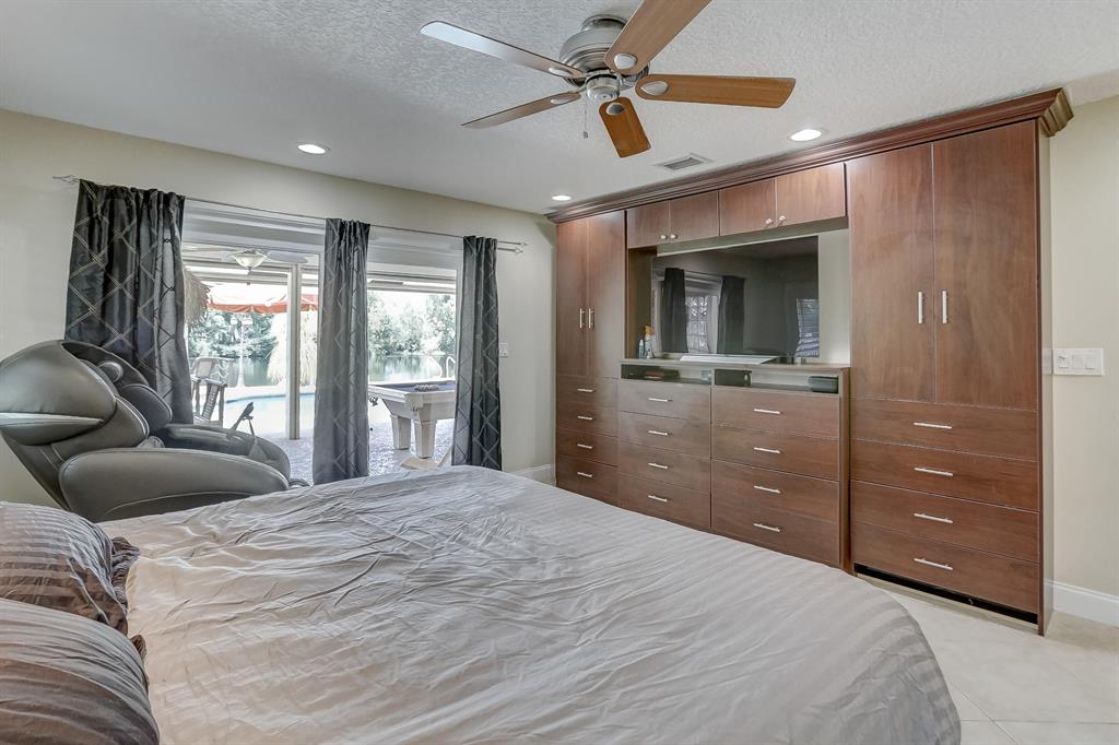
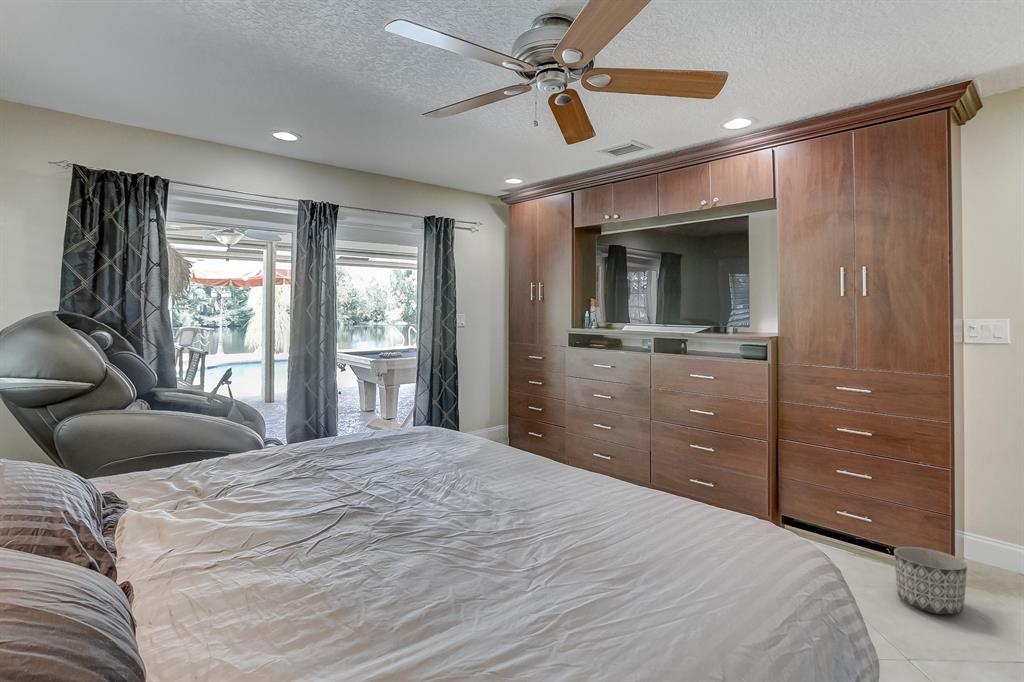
+ planter (929, 581)
